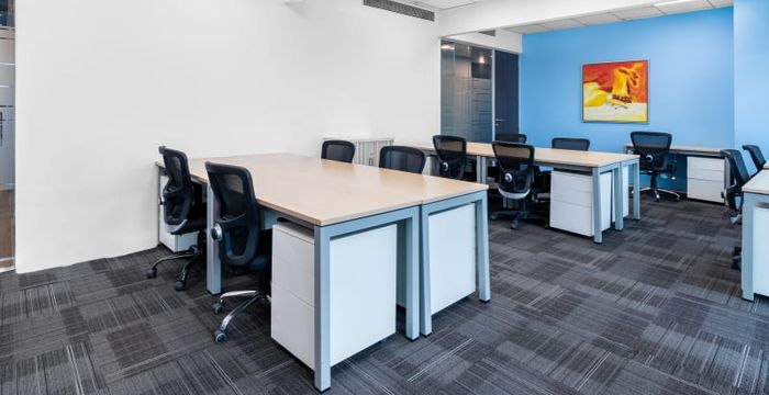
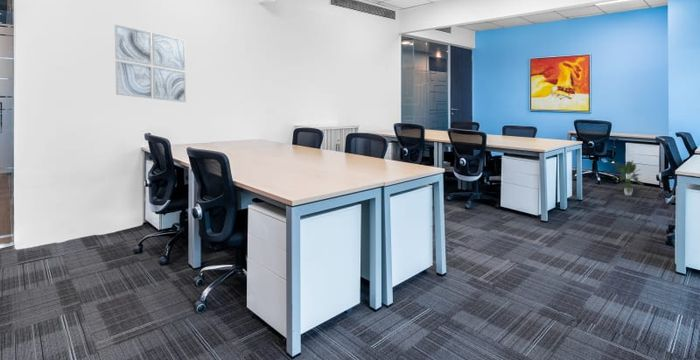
+ wall art (151, 66)
+ potted plant (626, 178)
